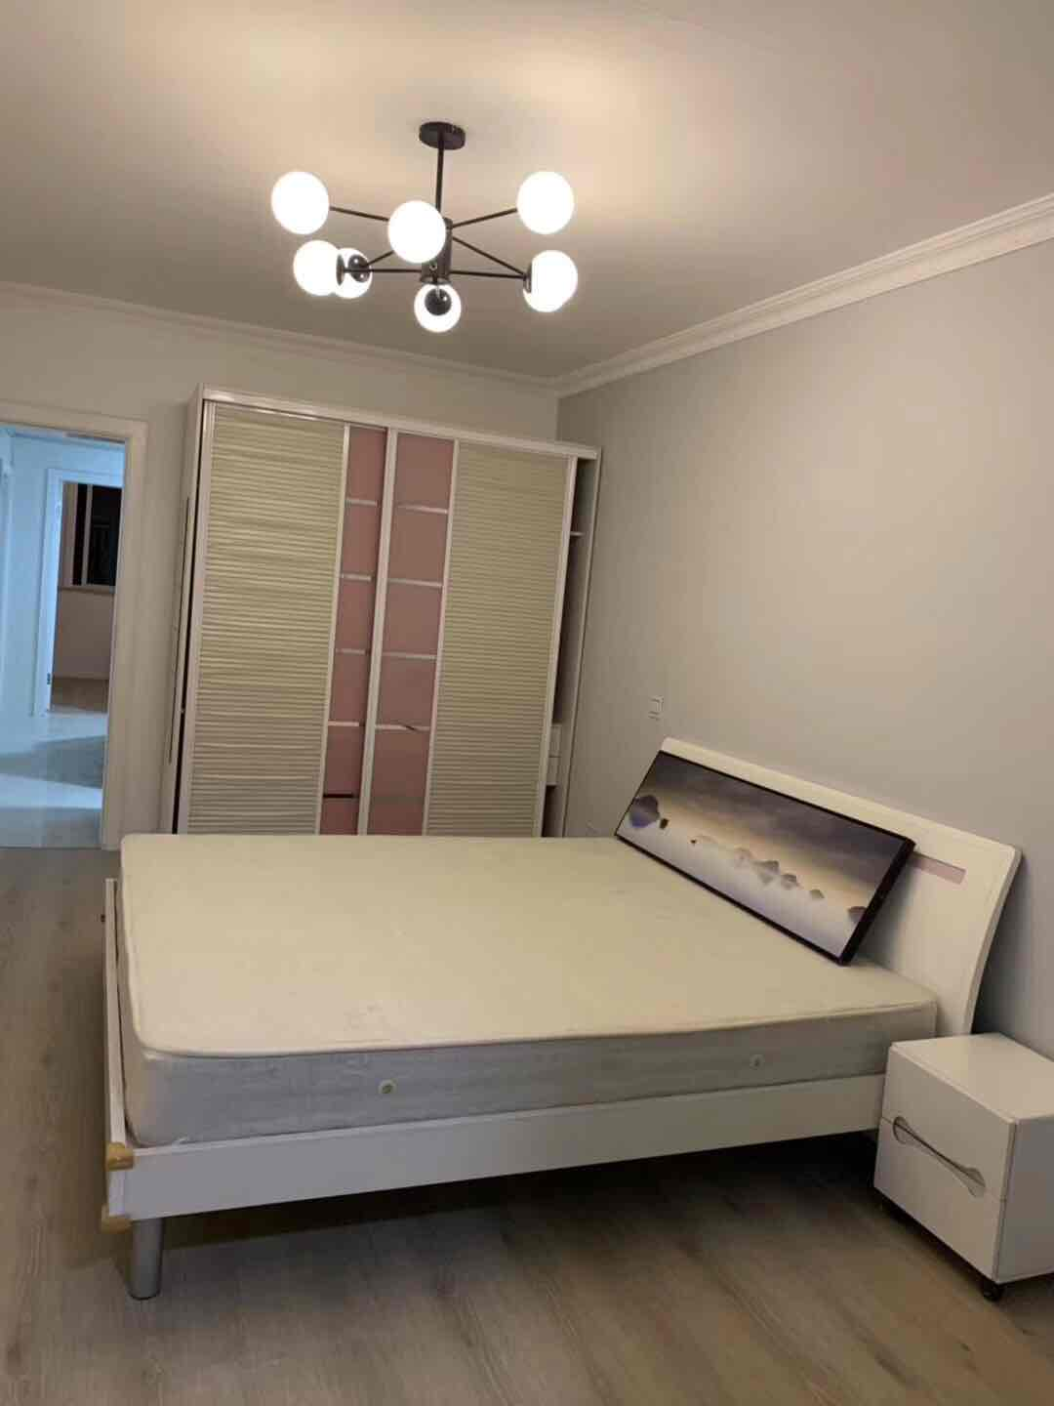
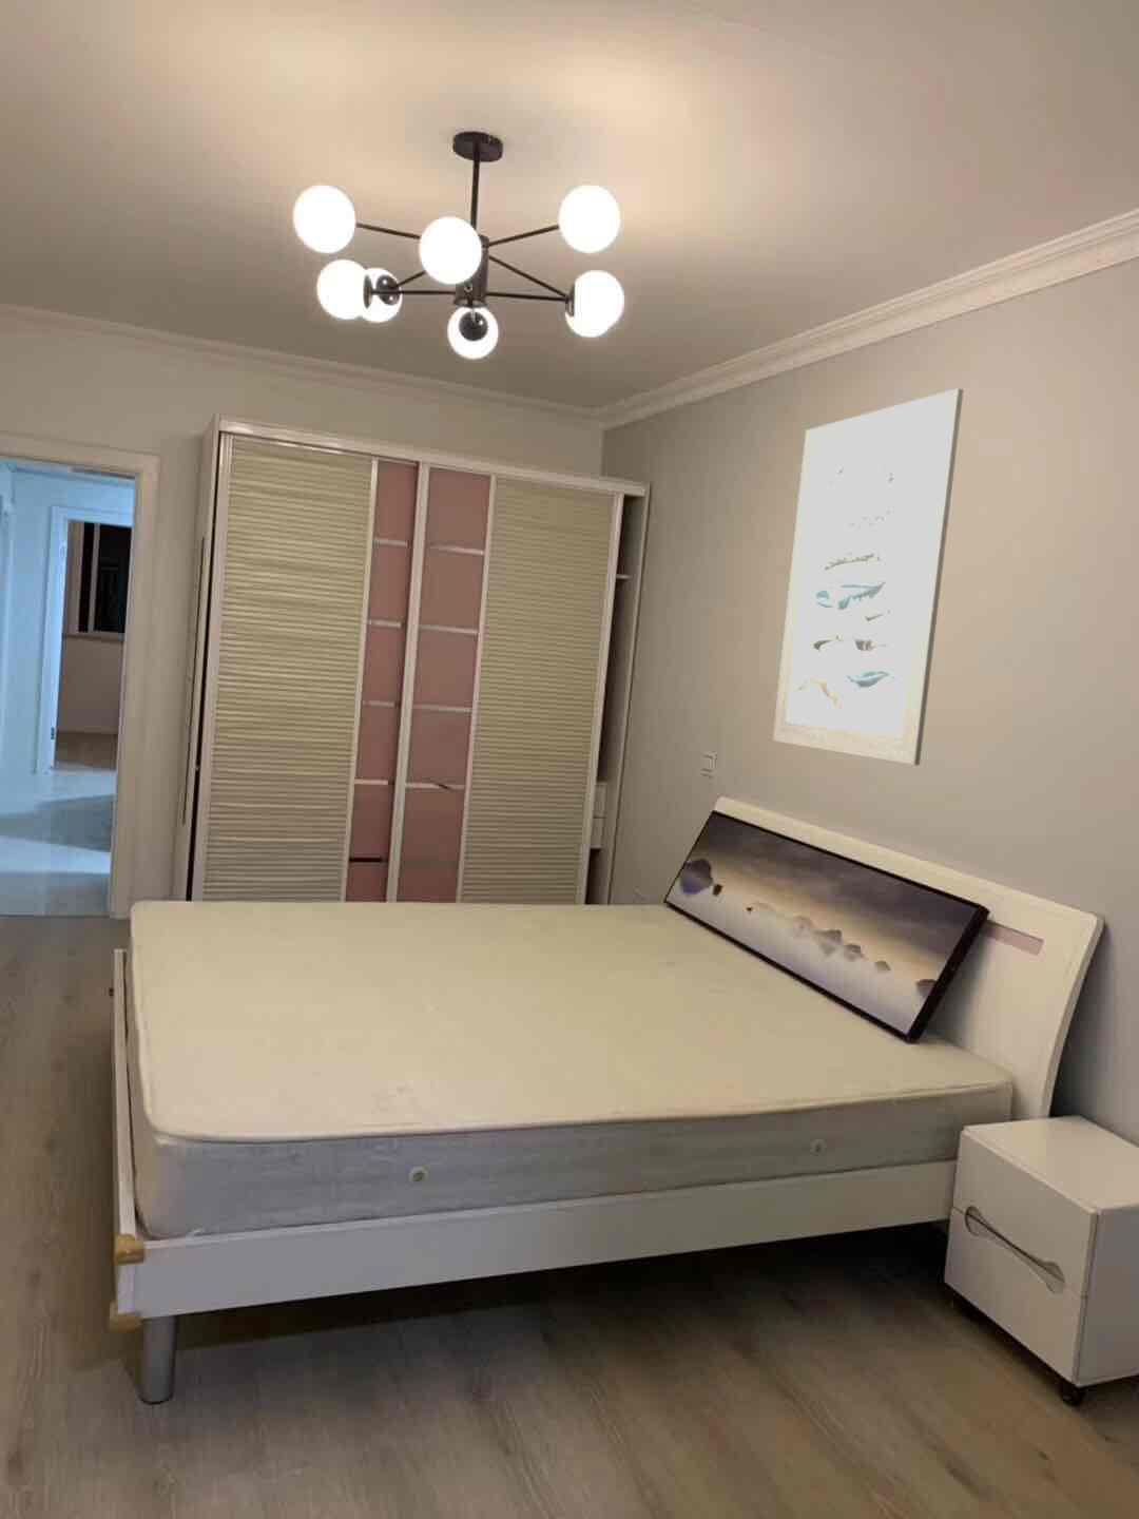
+ wall art (858, 584)
